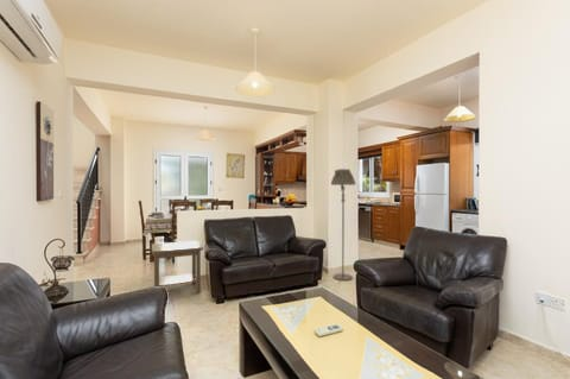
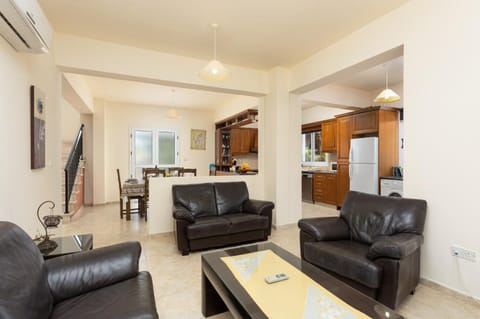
- side table (177, 274)
- floor lamp (342, 223)
